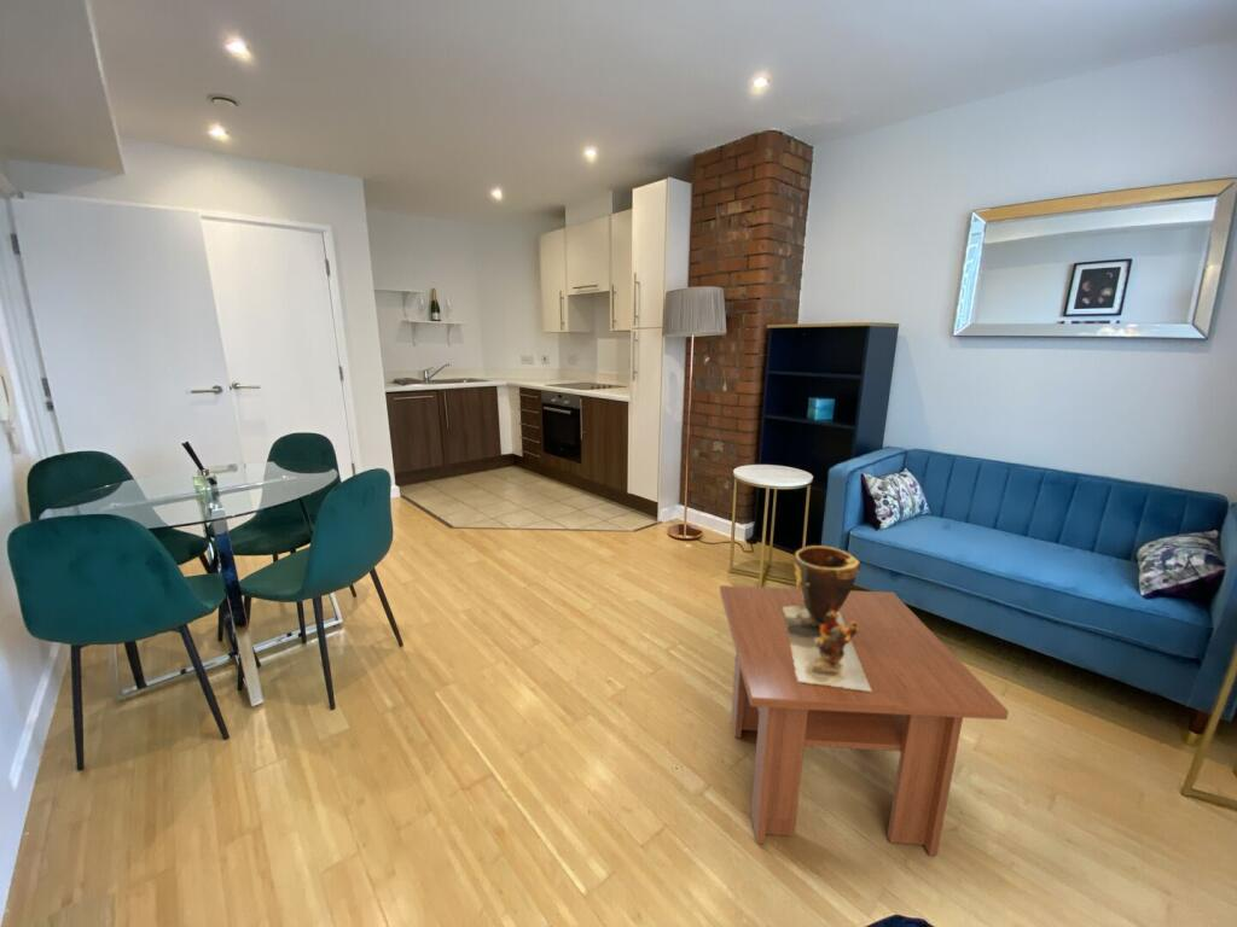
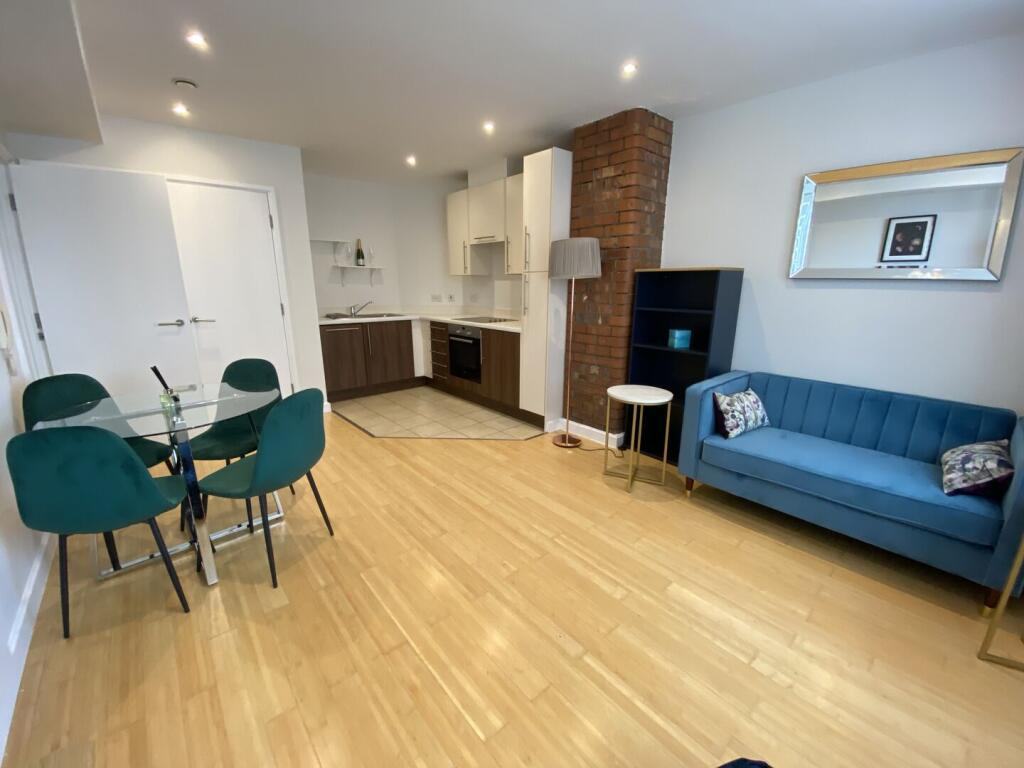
- coffee table (826, 709)
- clay pot (827, 606)
